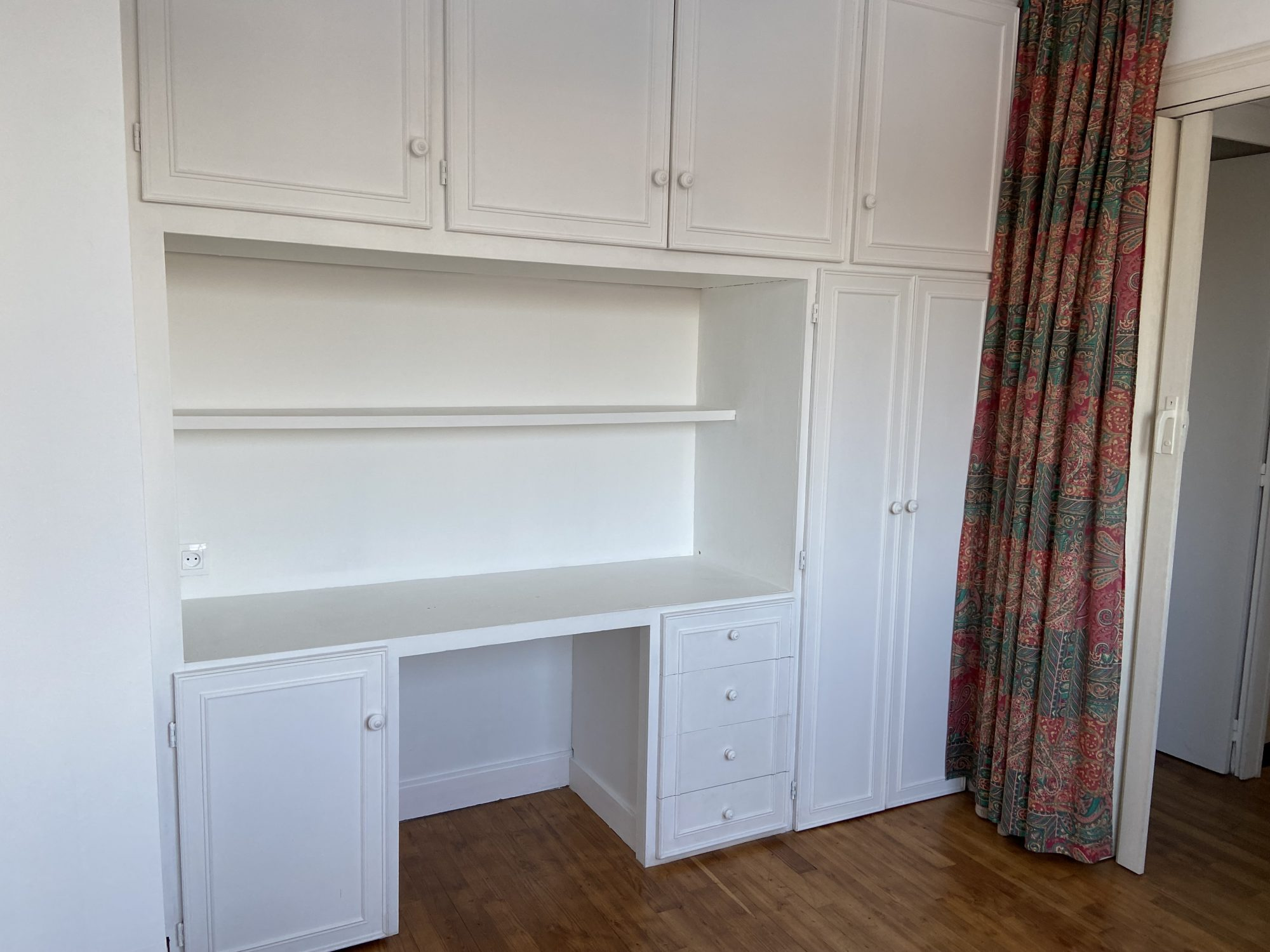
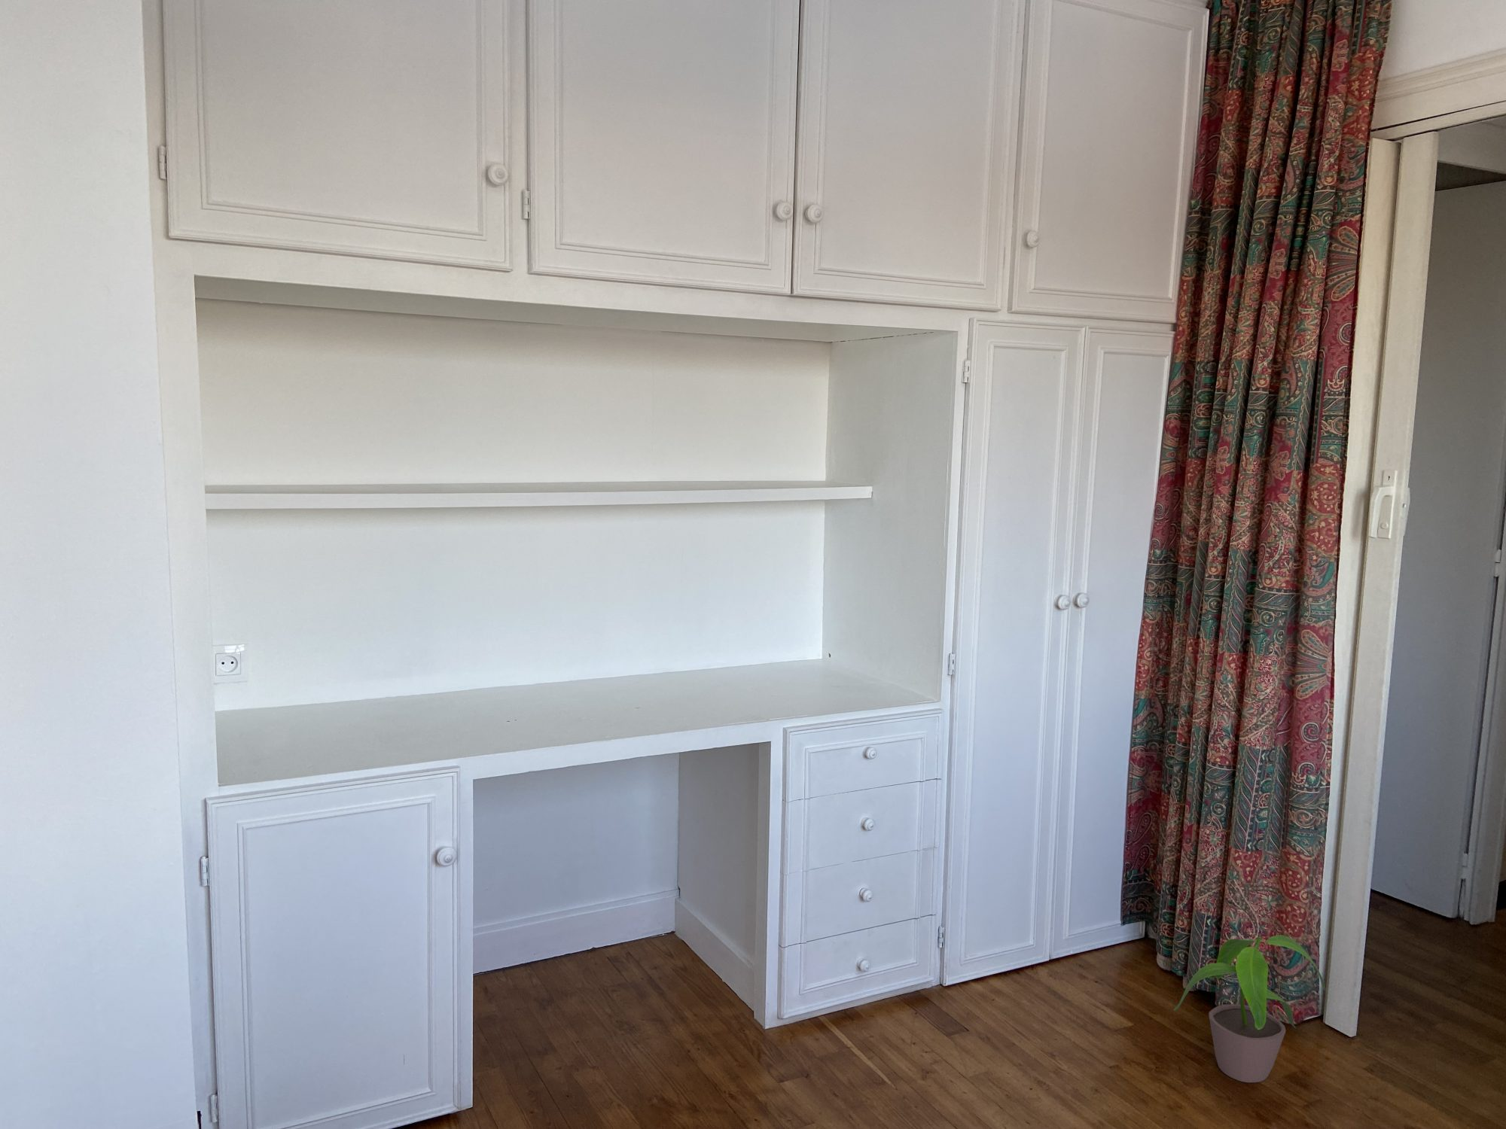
+ potted plant (1249, 1003)
